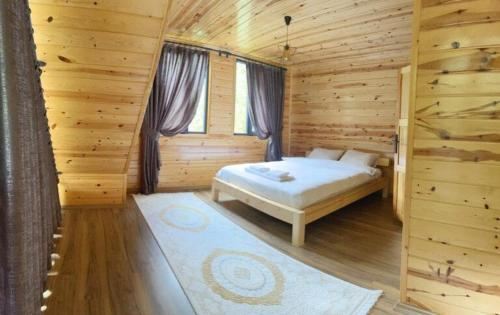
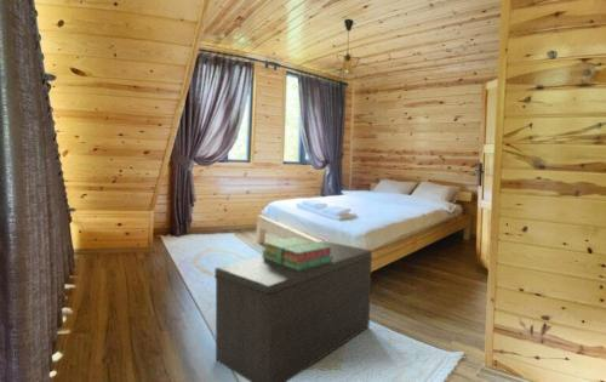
+ stack of books (296, 251)
+ bench (301, 300)
